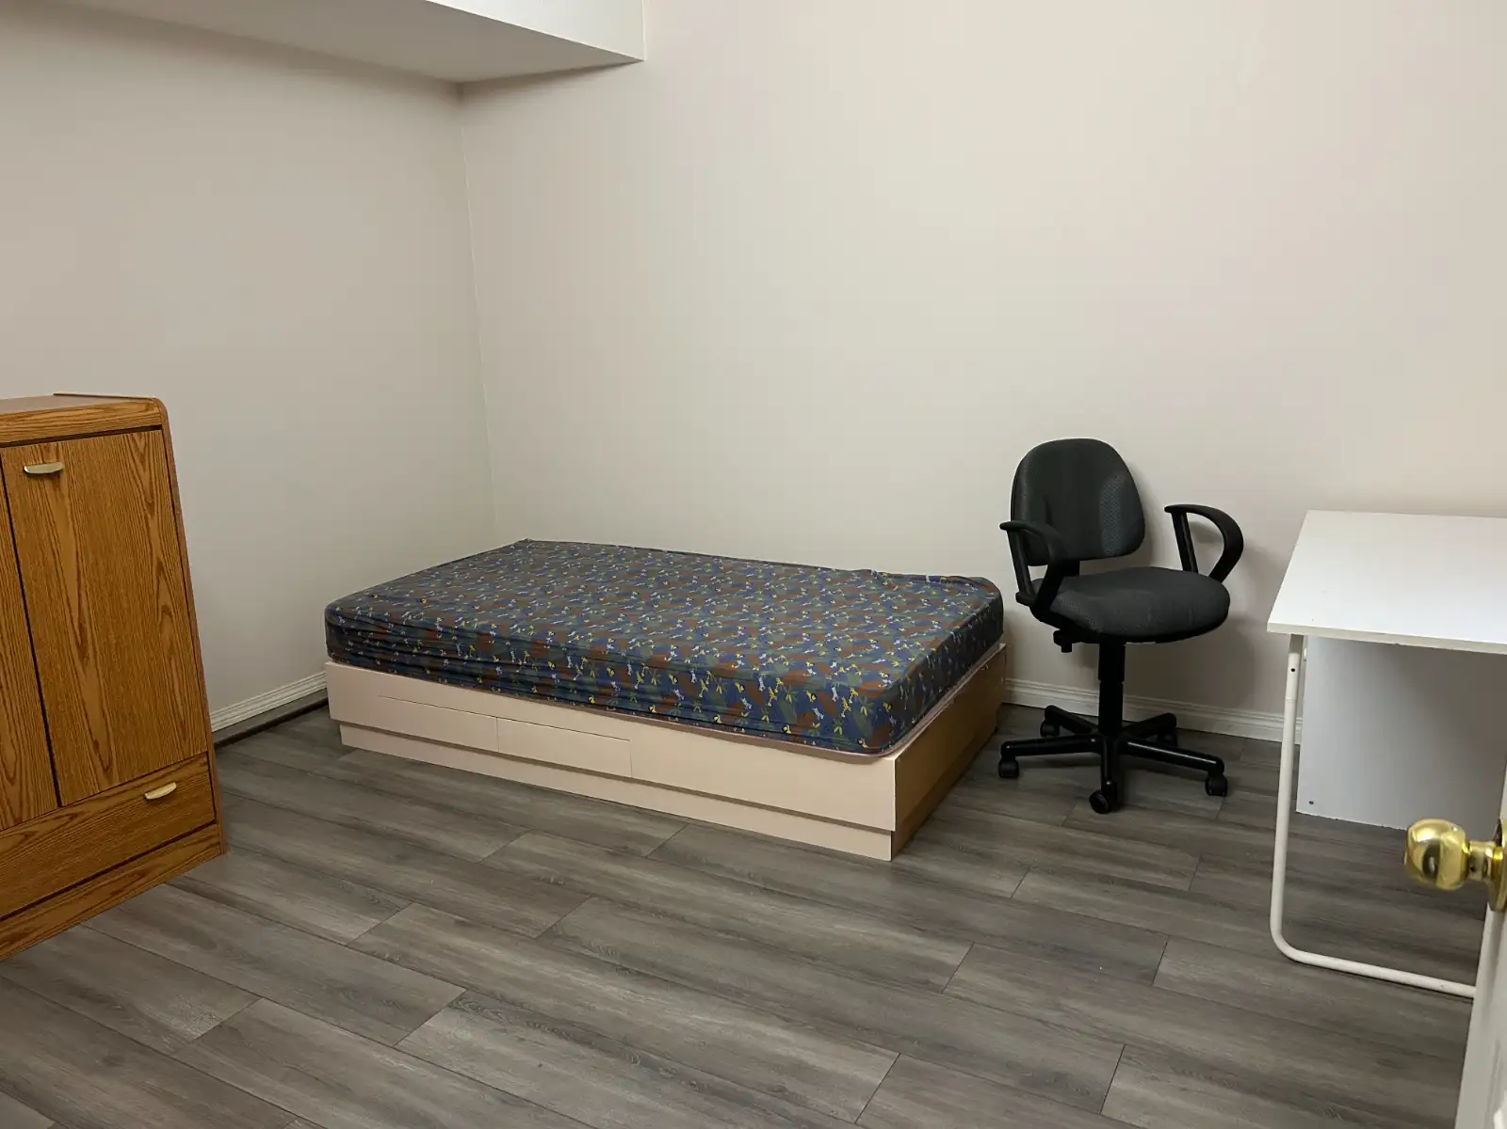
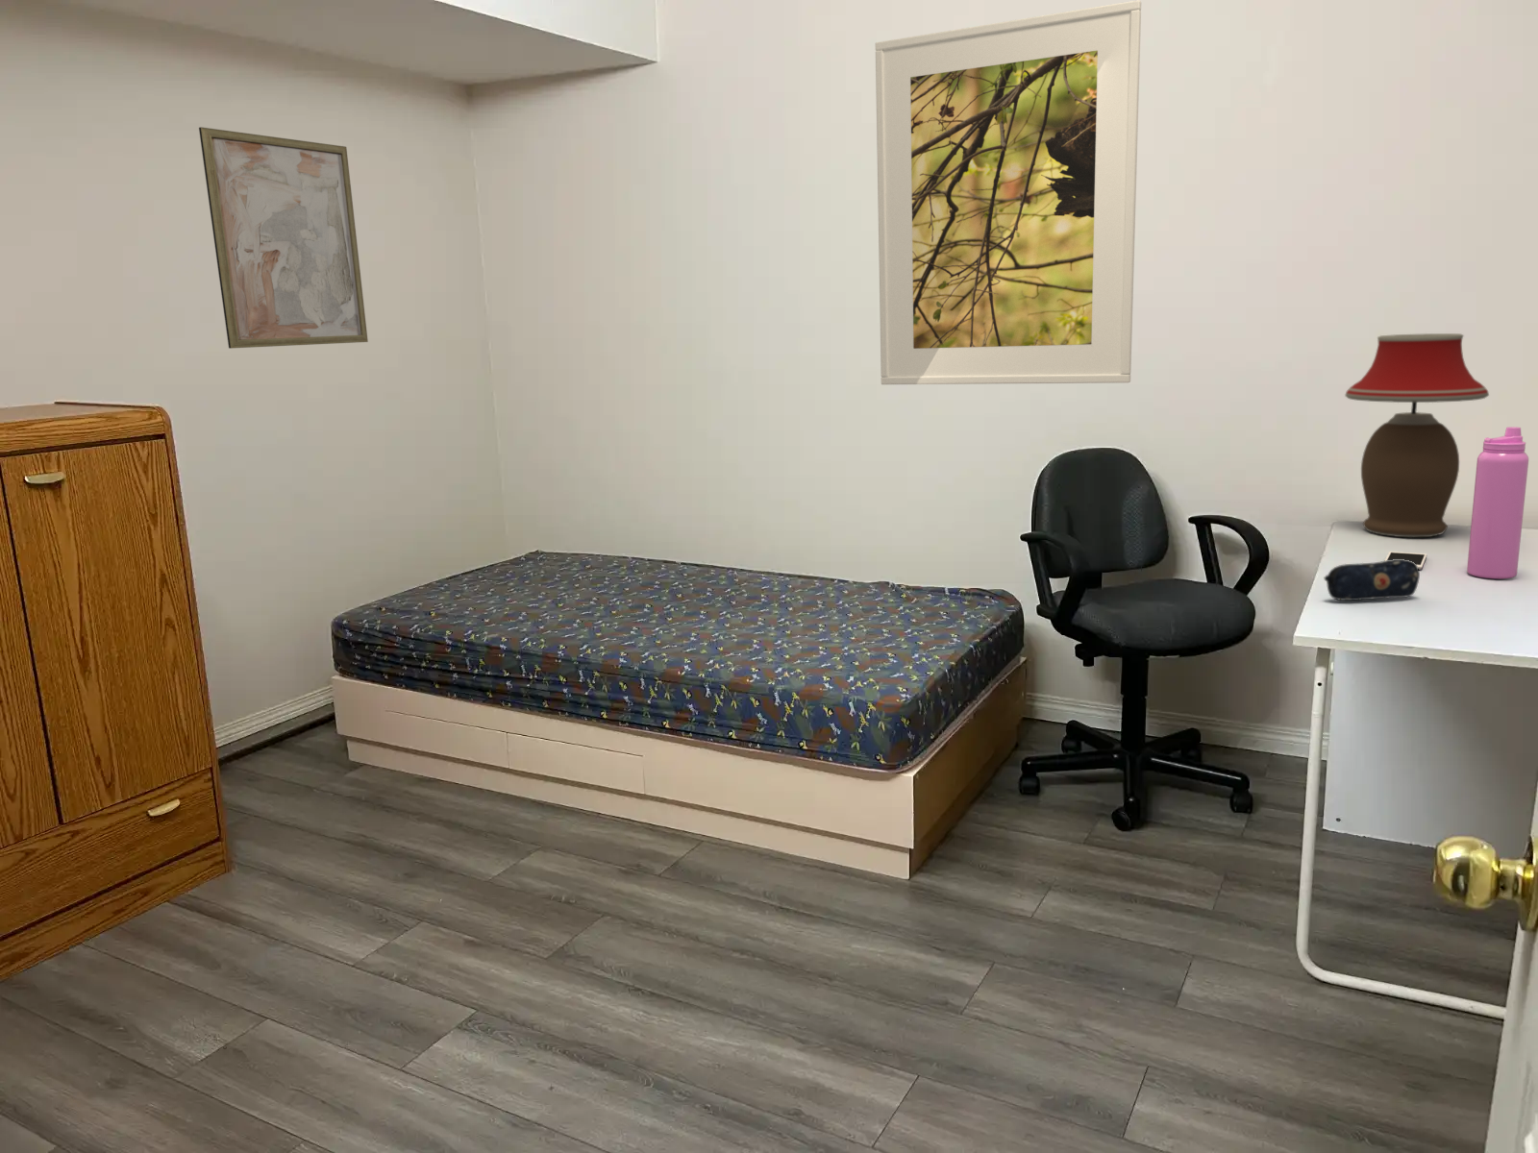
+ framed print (1000, 208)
+ water bottle (1498, 501)
+ cell phone (1405, 560)
+ wall art (291, 243)
+ pencil case (1372, 579)
+ table lamp (1411, 435)
